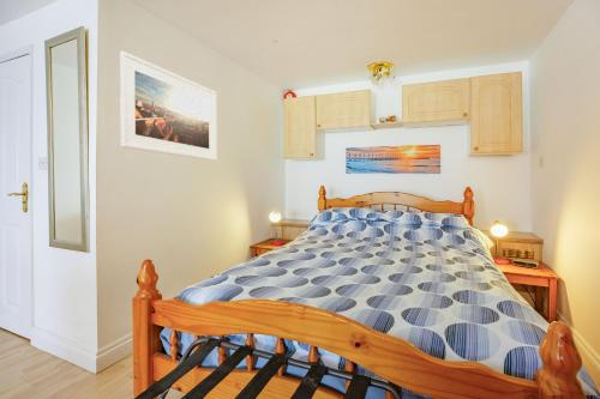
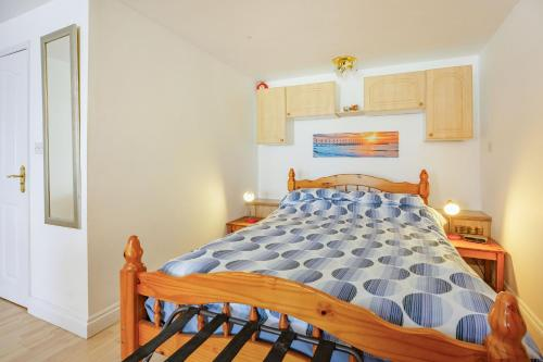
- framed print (175, 114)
